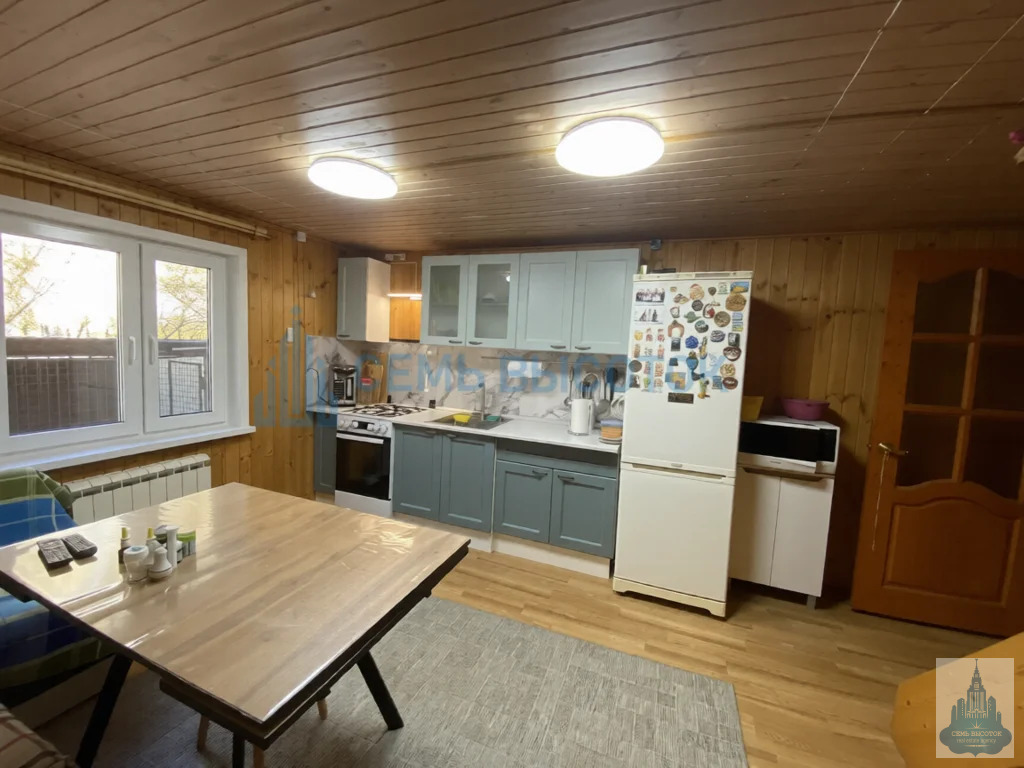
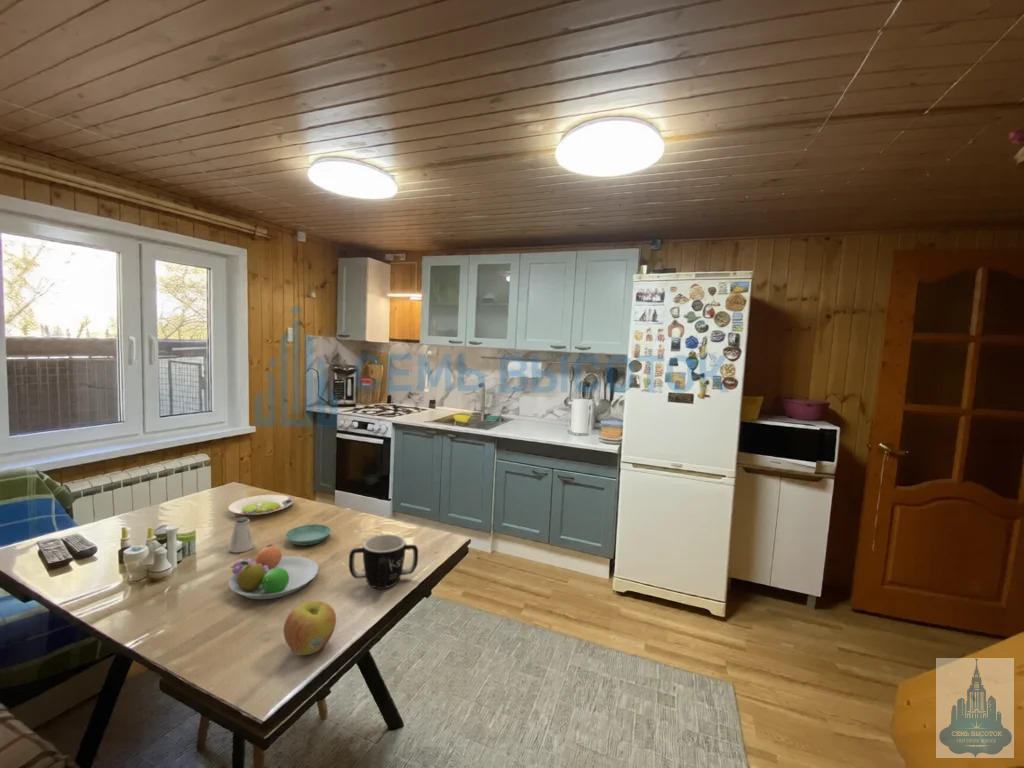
+ fruit bowl (273, 568)
+ saucer (308, 535)
+ saltshaker (241, 533)
+ apple (310, 627)
+ salad plate (261, 505)
+ mug (384, 561)
